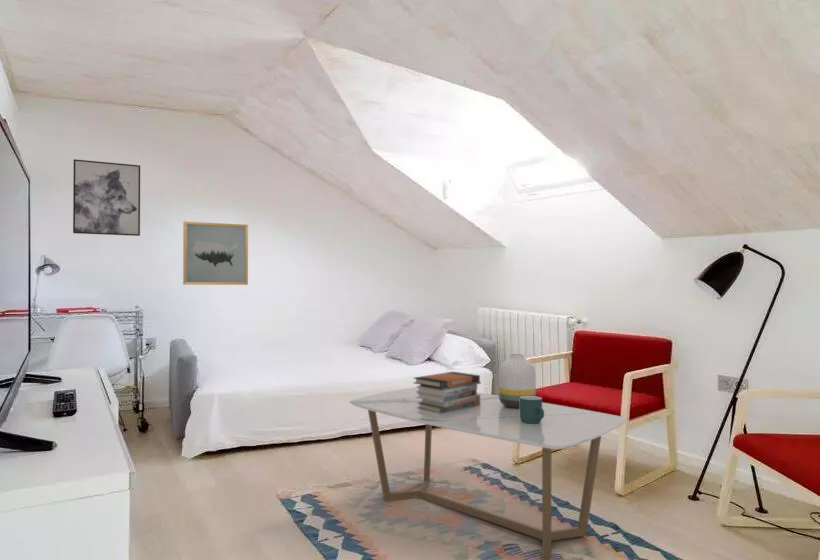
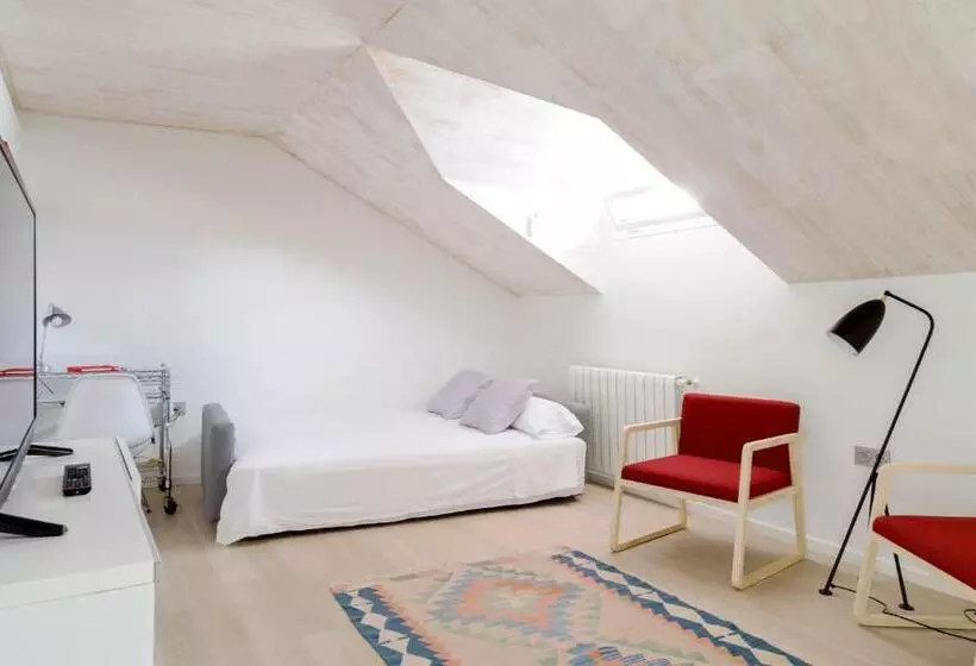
- wall art (107, 198)
- book stack (447, 391)
- vase (516, 379)
- wall art (216, 254)
- mug (534, 410)
- coffee table (485, 436)
